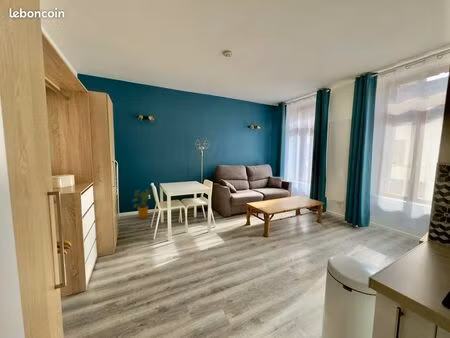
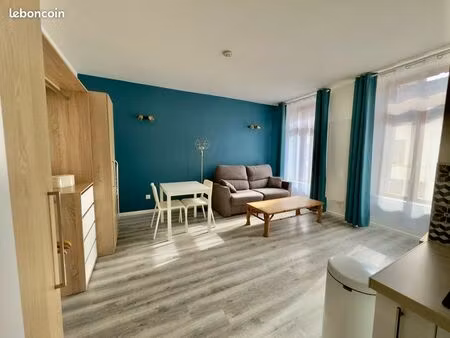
- house plant (141, 204)
